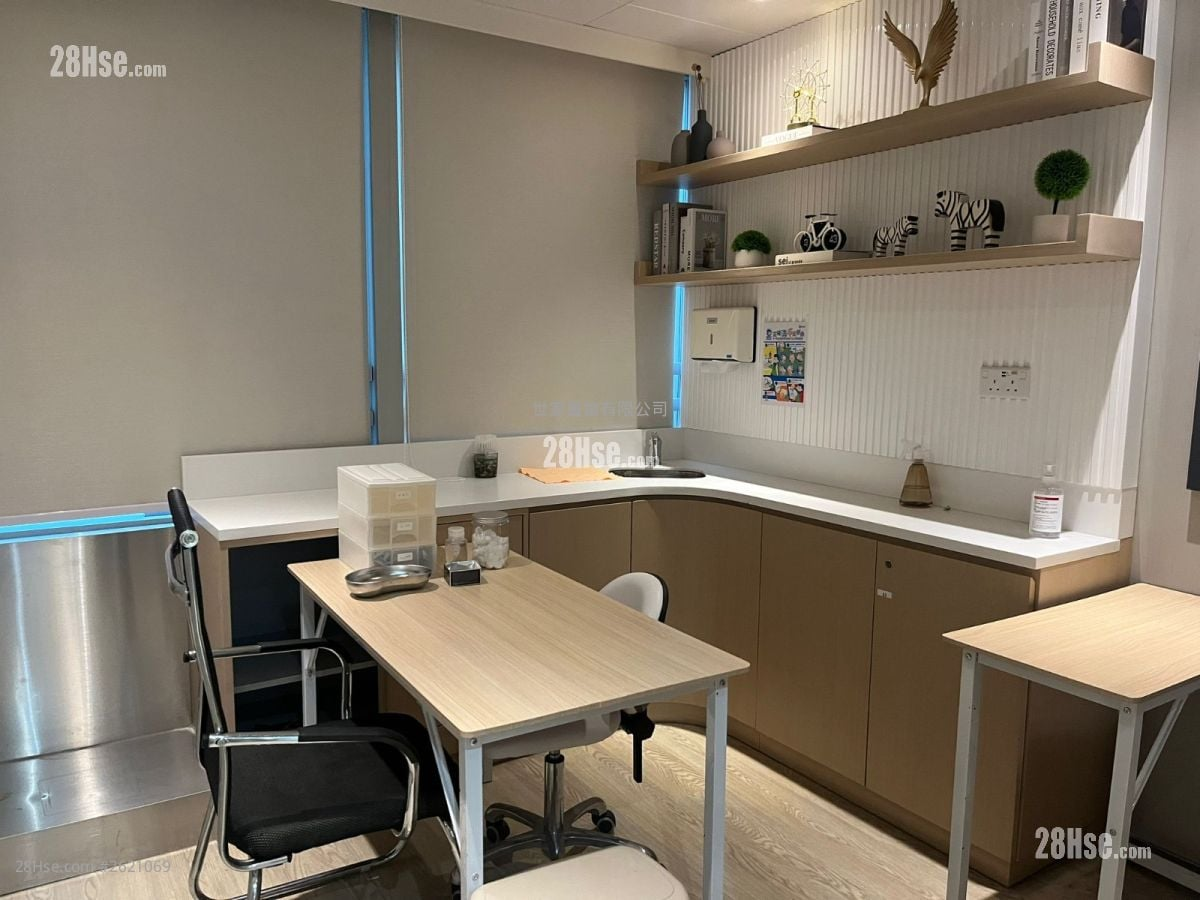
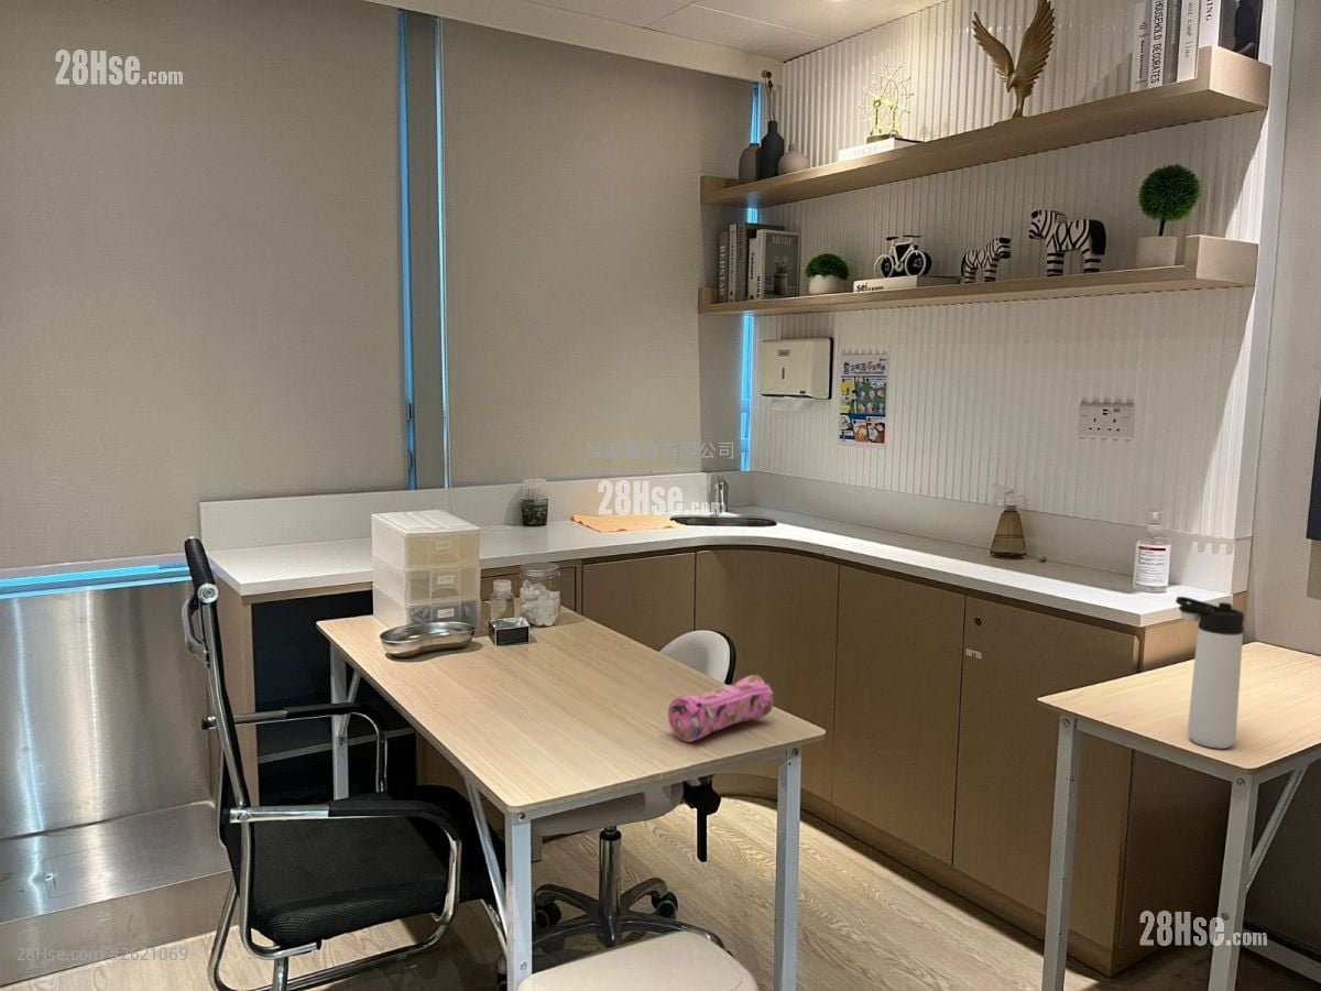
+ thermos bottle (1204, 671)
+ pencil case (721, 706)
